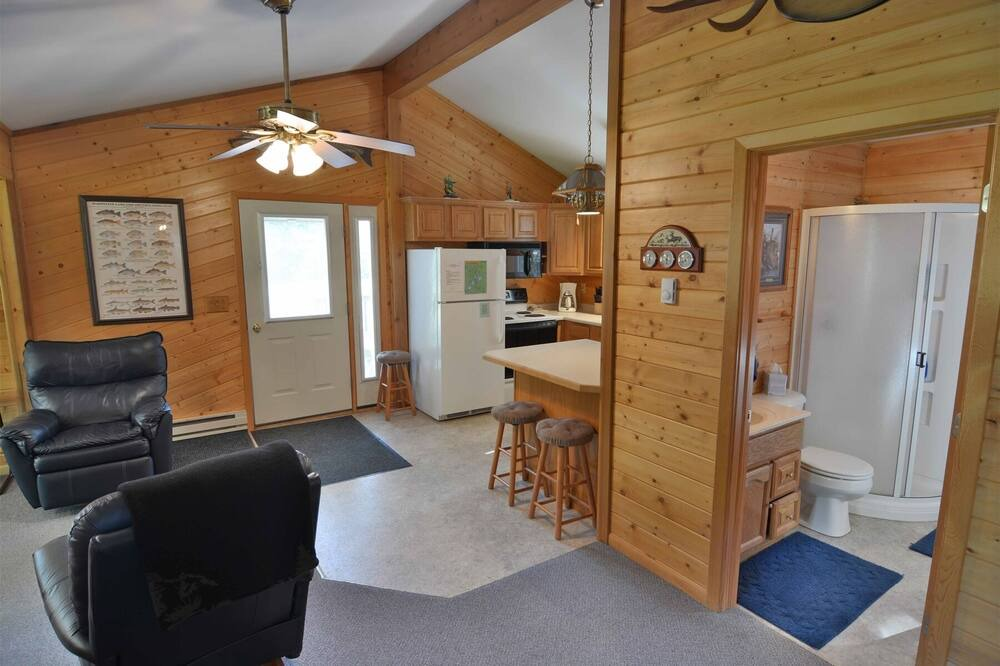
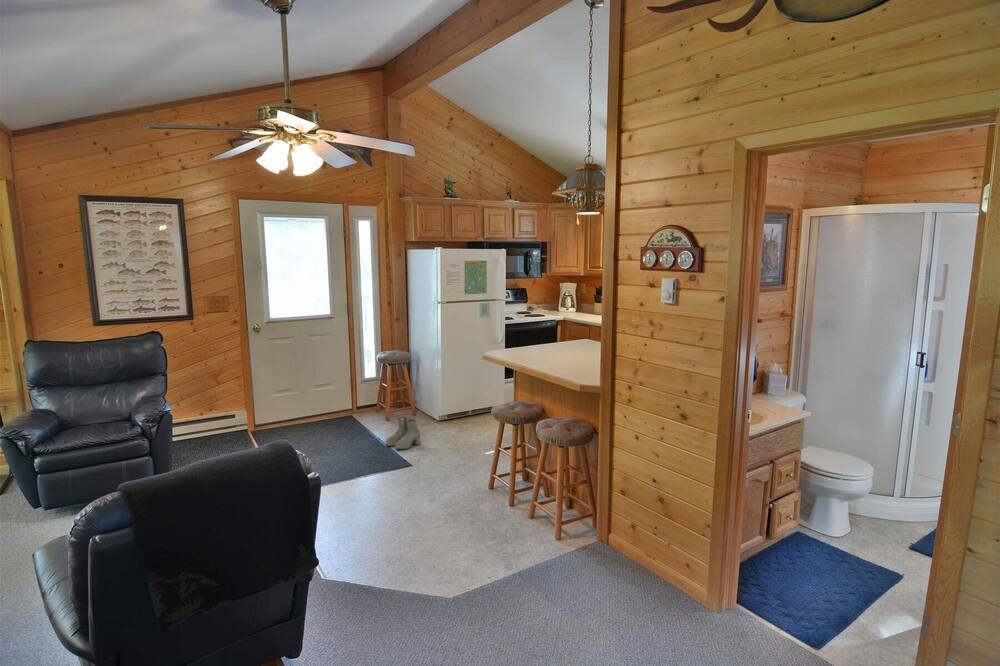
+ boots (403, 432)
